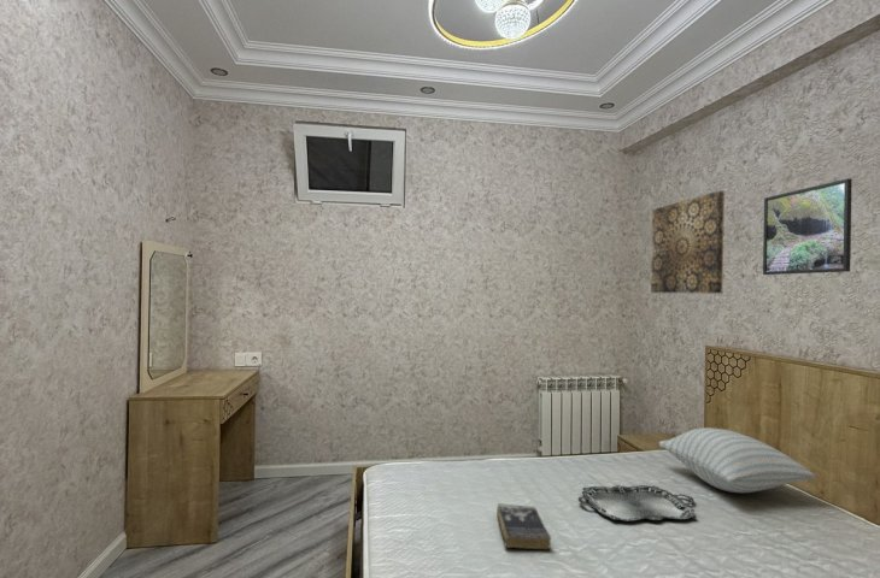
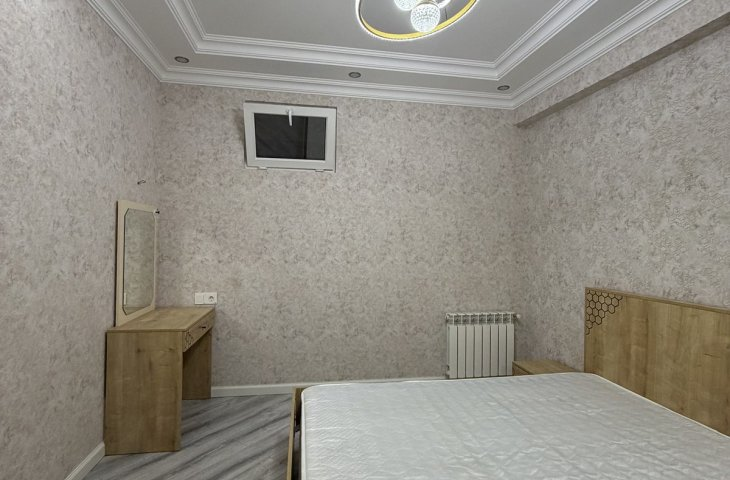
- wall art (684, 247)
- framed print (803, 231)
- pillow (729, 458)
- book (521, 524)
- serving tray (635, 501)
